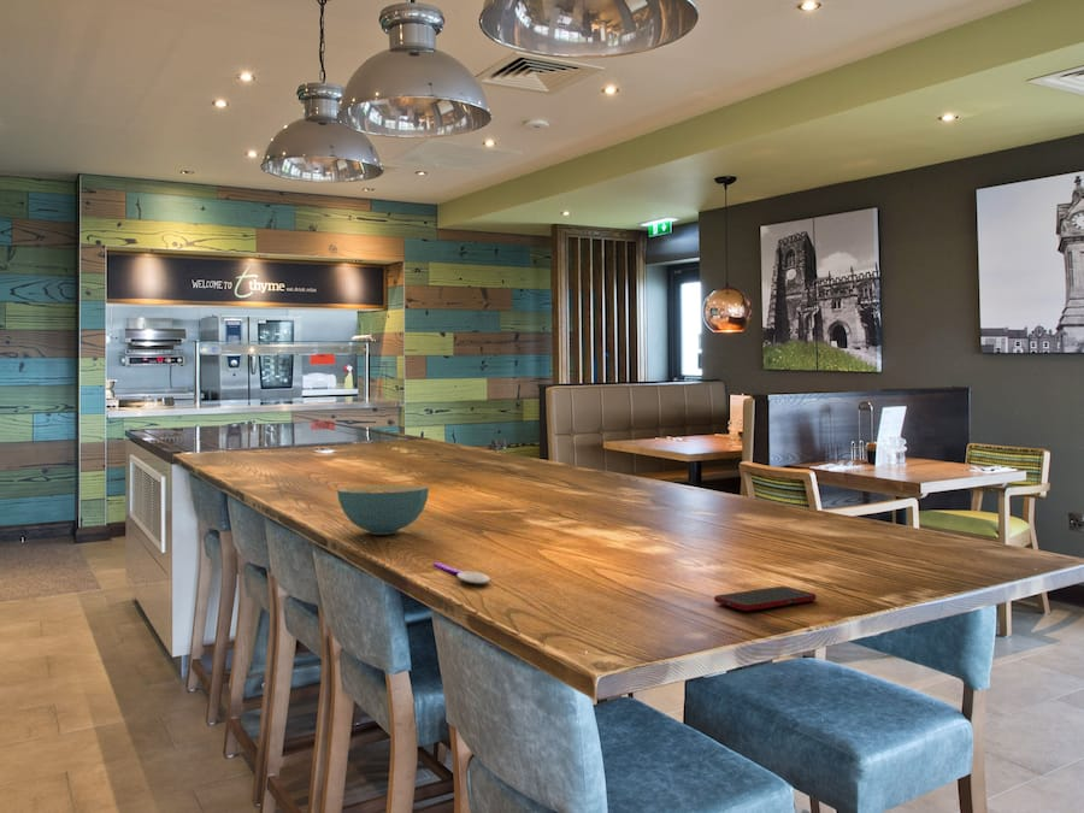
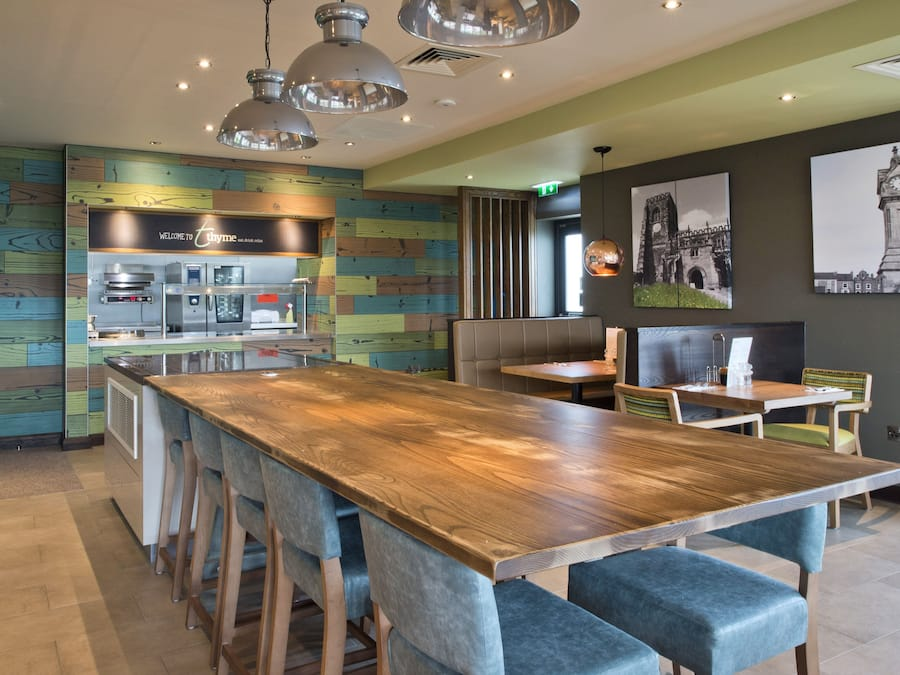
- spoon (458, 571)
- cell phone (765, 597)
- cereal bowl (383, 509)
